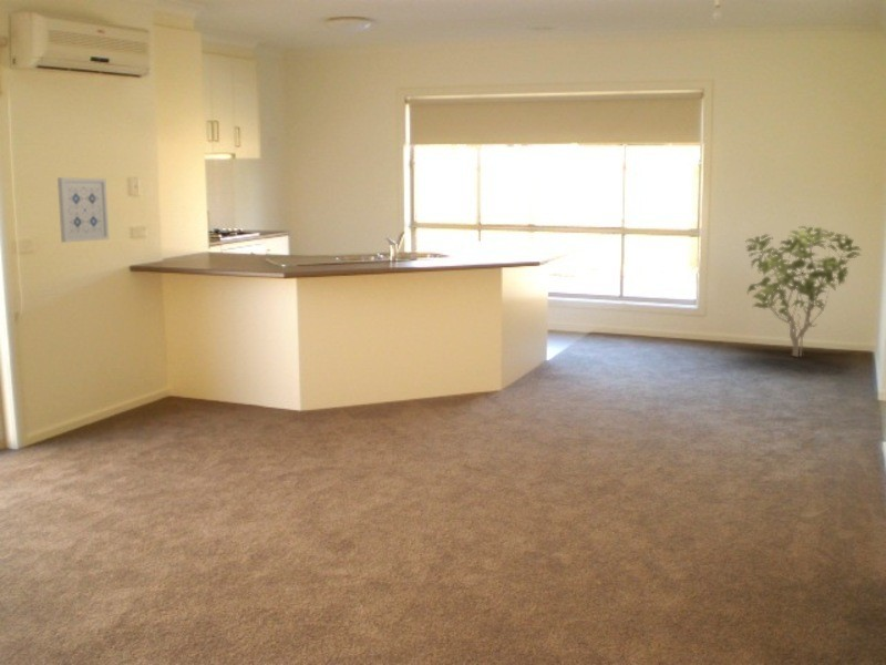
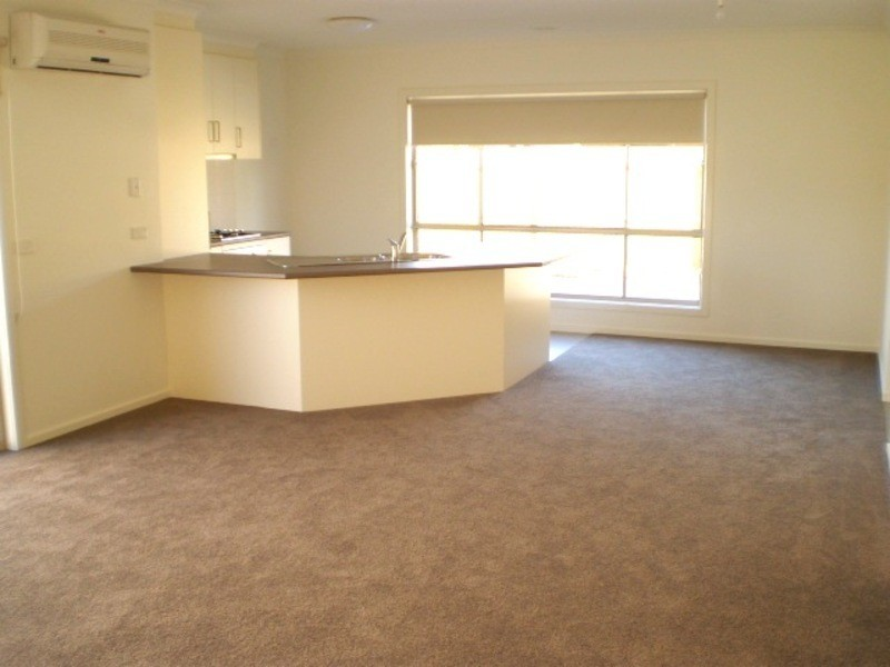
- shrub (801, 291)
- wall art (83, 209)
